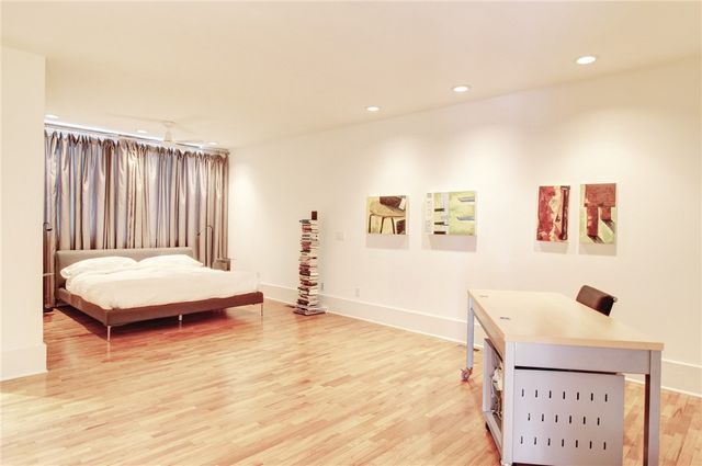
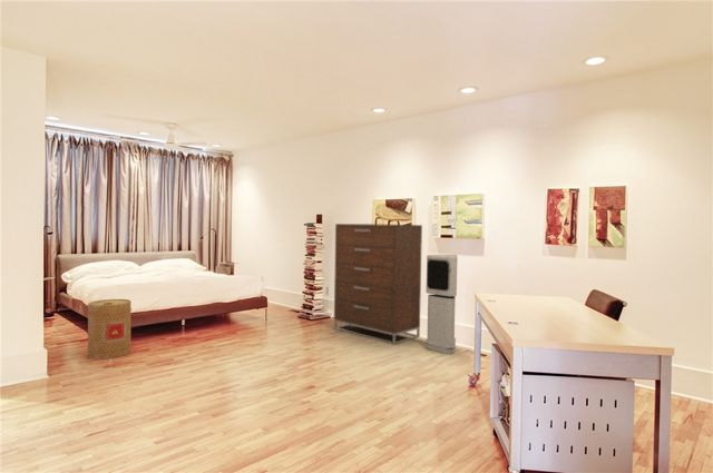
+ air purifier (446, 302)
+ dresser (375, 278)
+ basket (109, 327)
